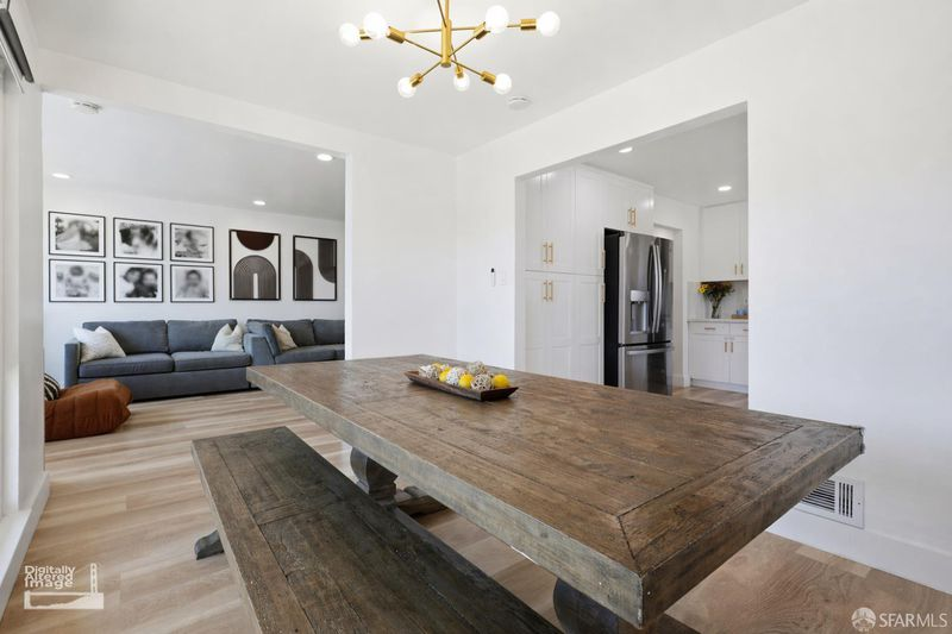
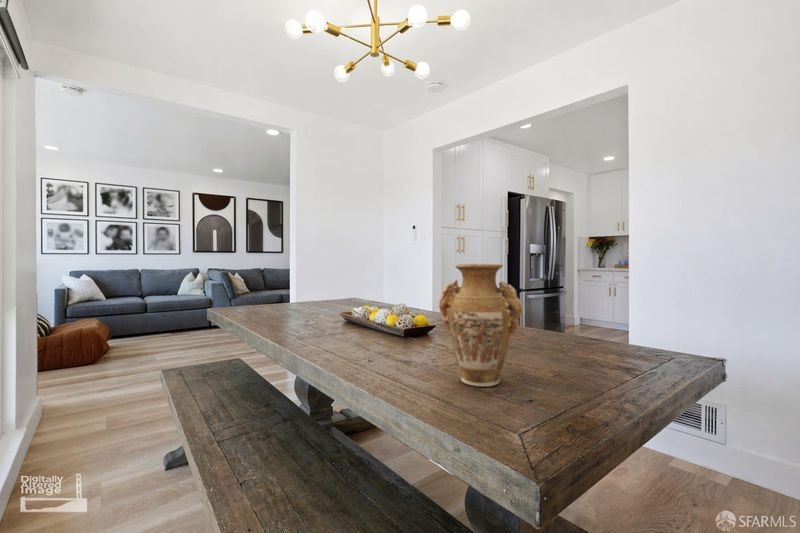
+ vase (480, 322)
